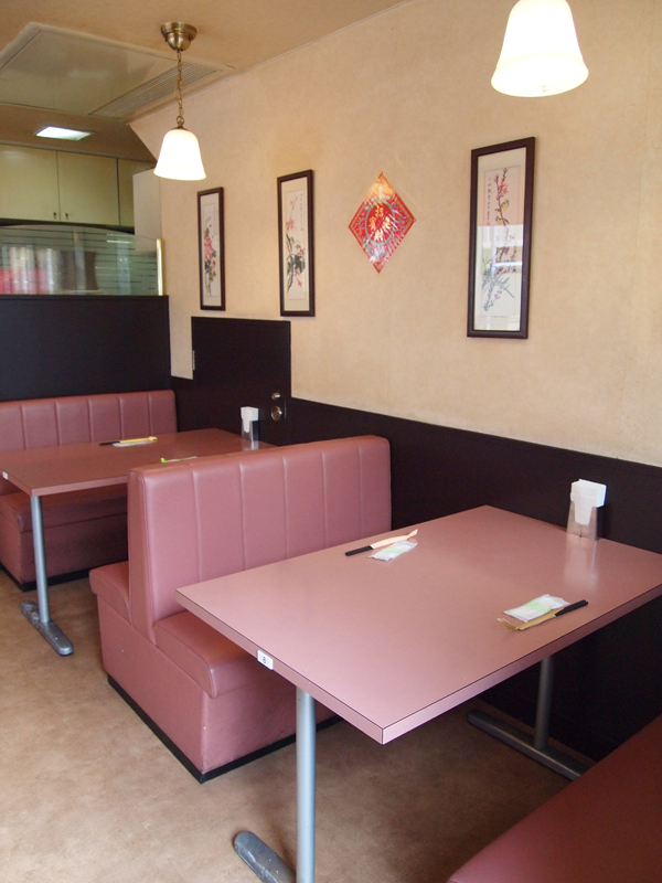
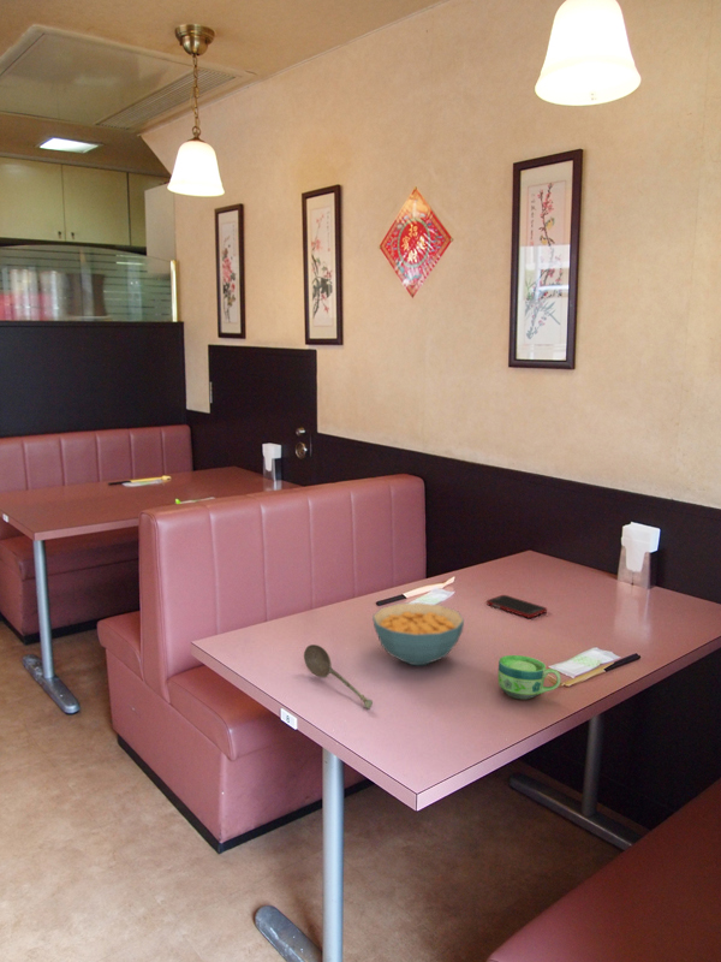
+ cereal bowl (417, 639)
+ soupspoon (336, 672)
+ cup (529, 678)
+ cell phone (516, 606)
